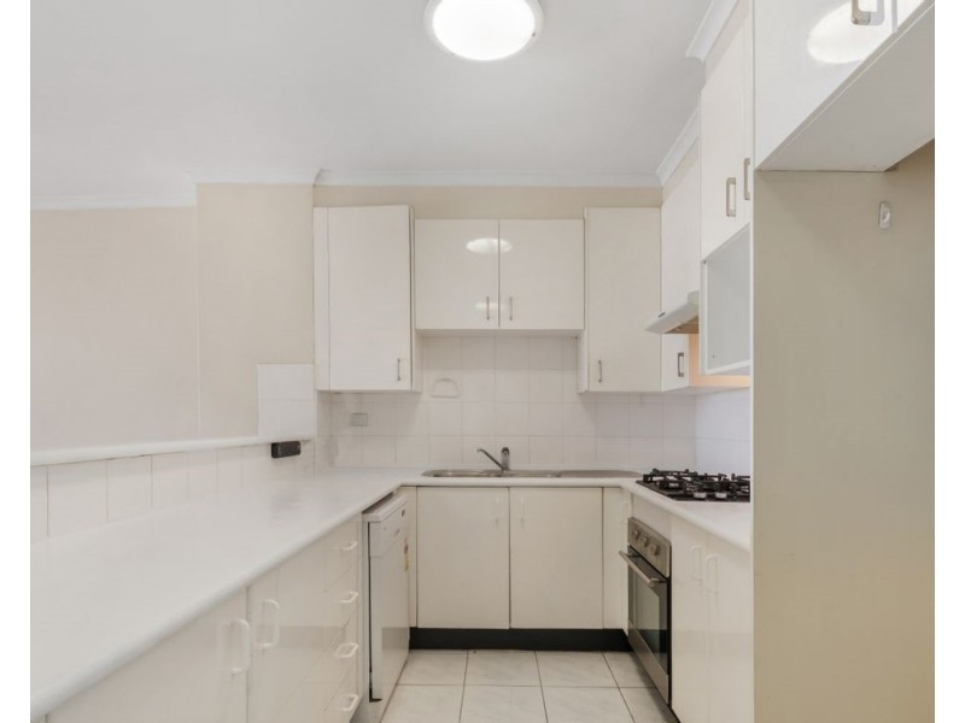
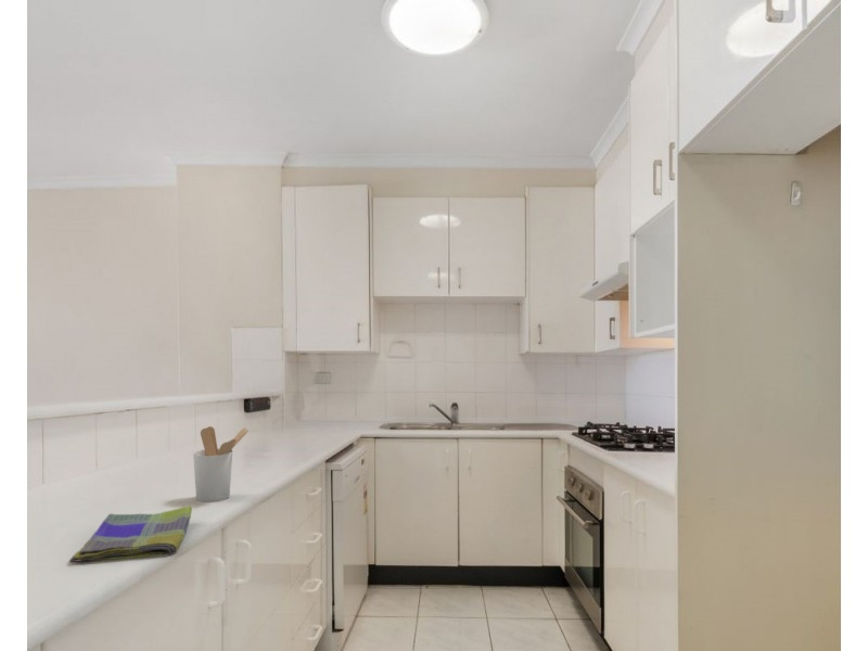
+ utensil holder (222, 461)
+ dish towel (139, 532)
